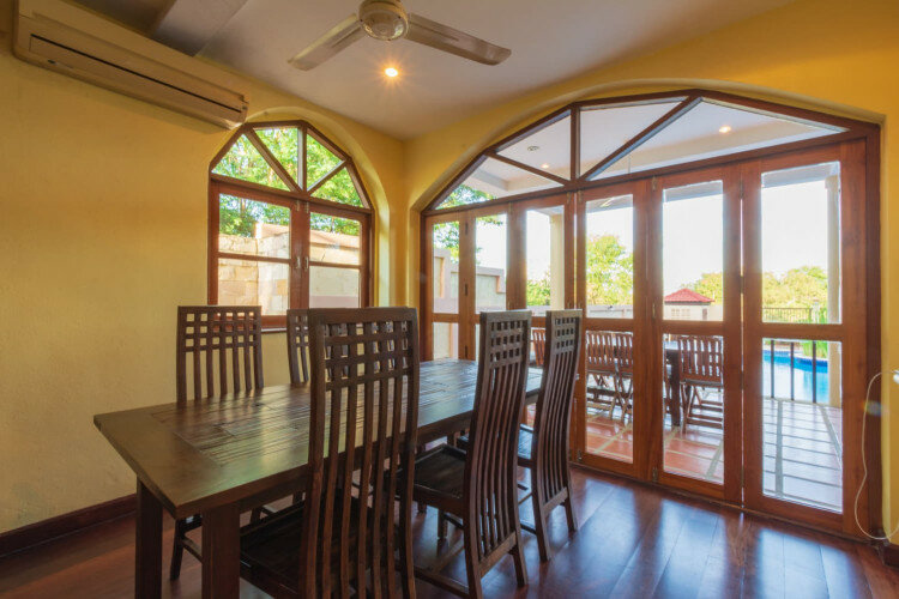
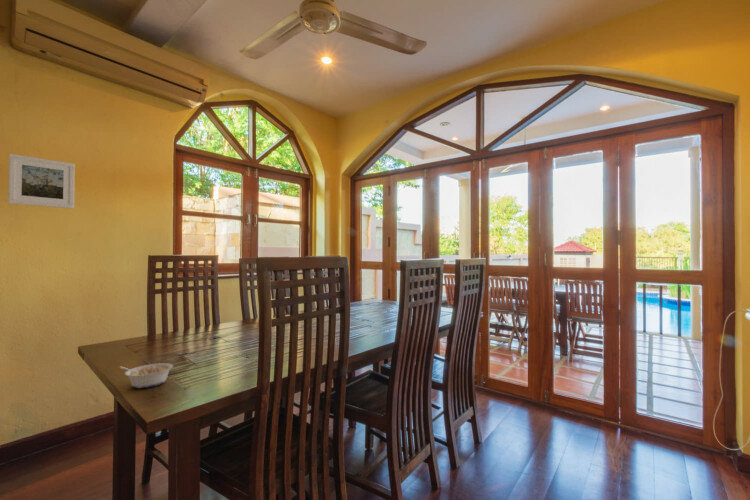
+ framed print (43, 182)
+ legume (147, 375)
